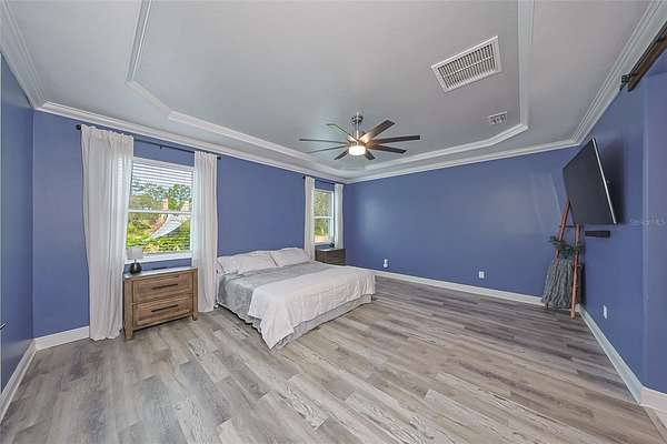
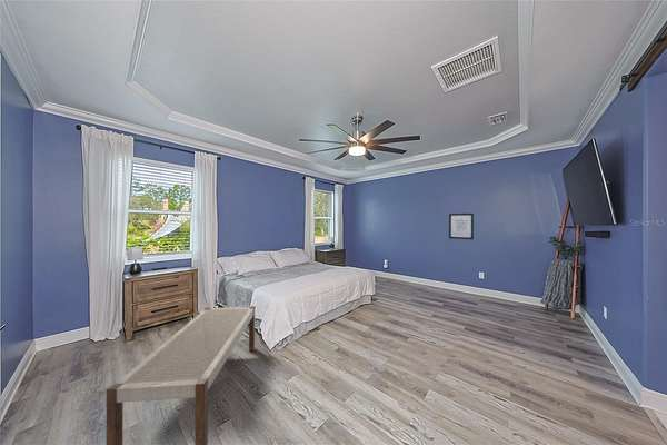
+ bench (205, 362)
+ wall art (460, 226)
